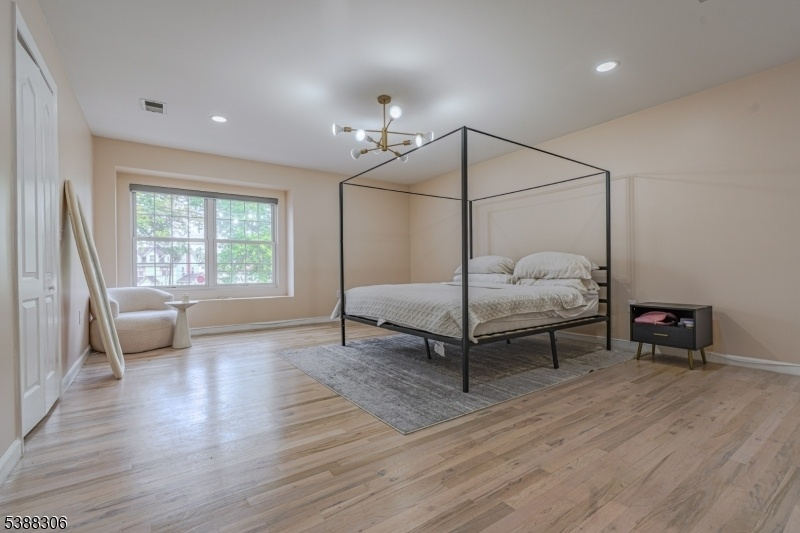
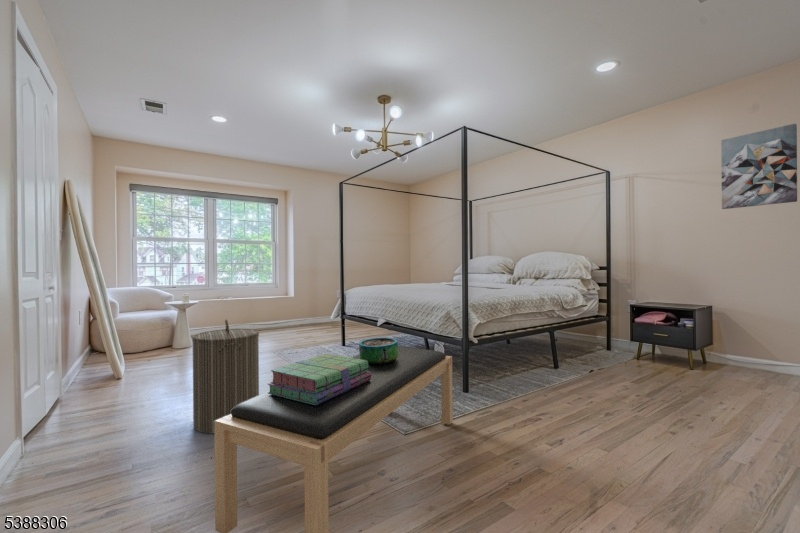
+ decorative bowl (378, 350)
+ stack of books (321, 375)
+ wall art (757, 169)
+ bench (364, 415)
+ laundry hamper (227, 370)
